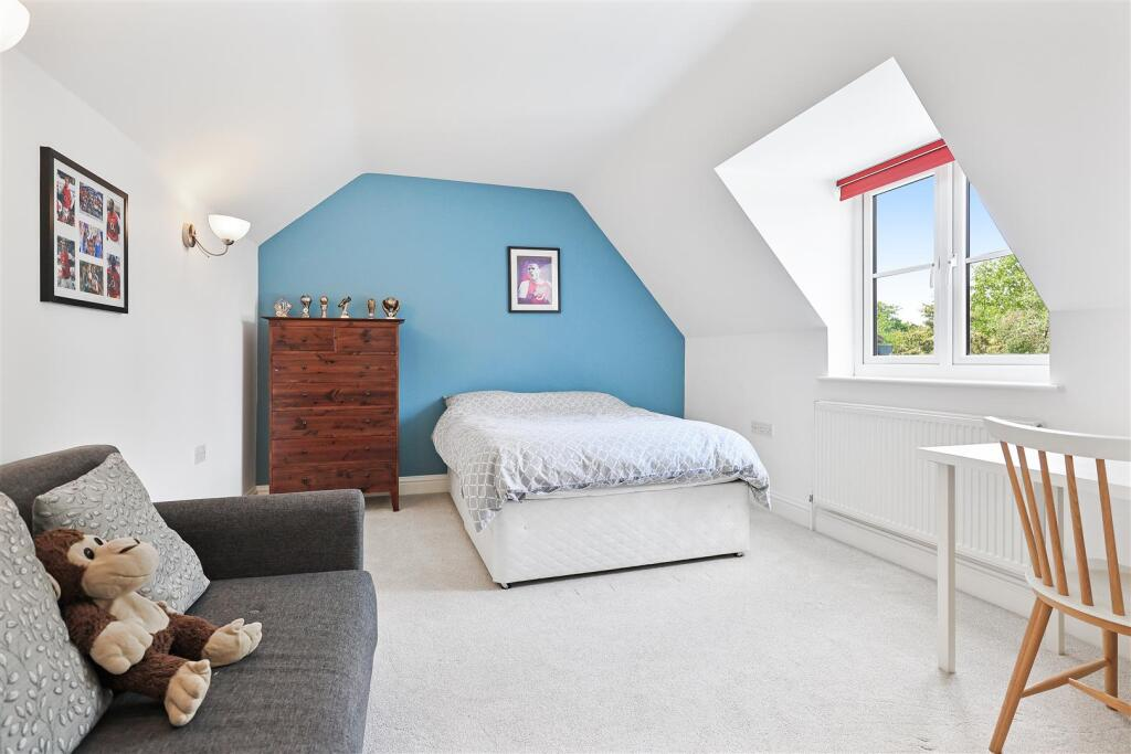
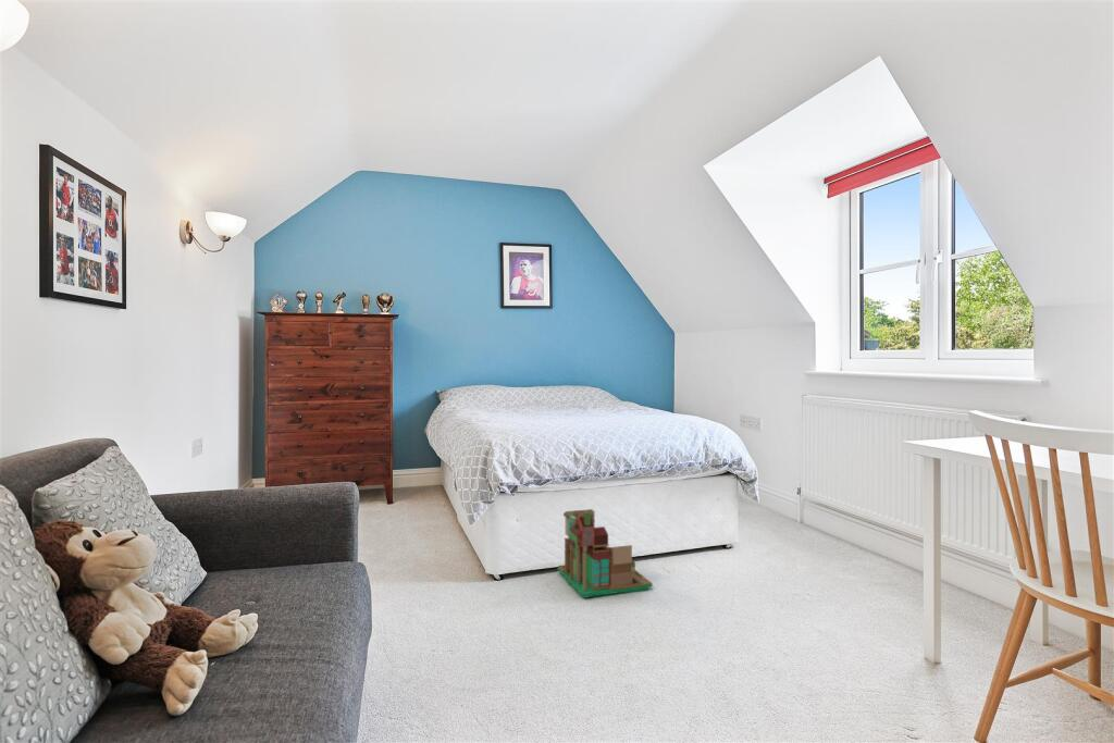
+ toy house (602, 542)
